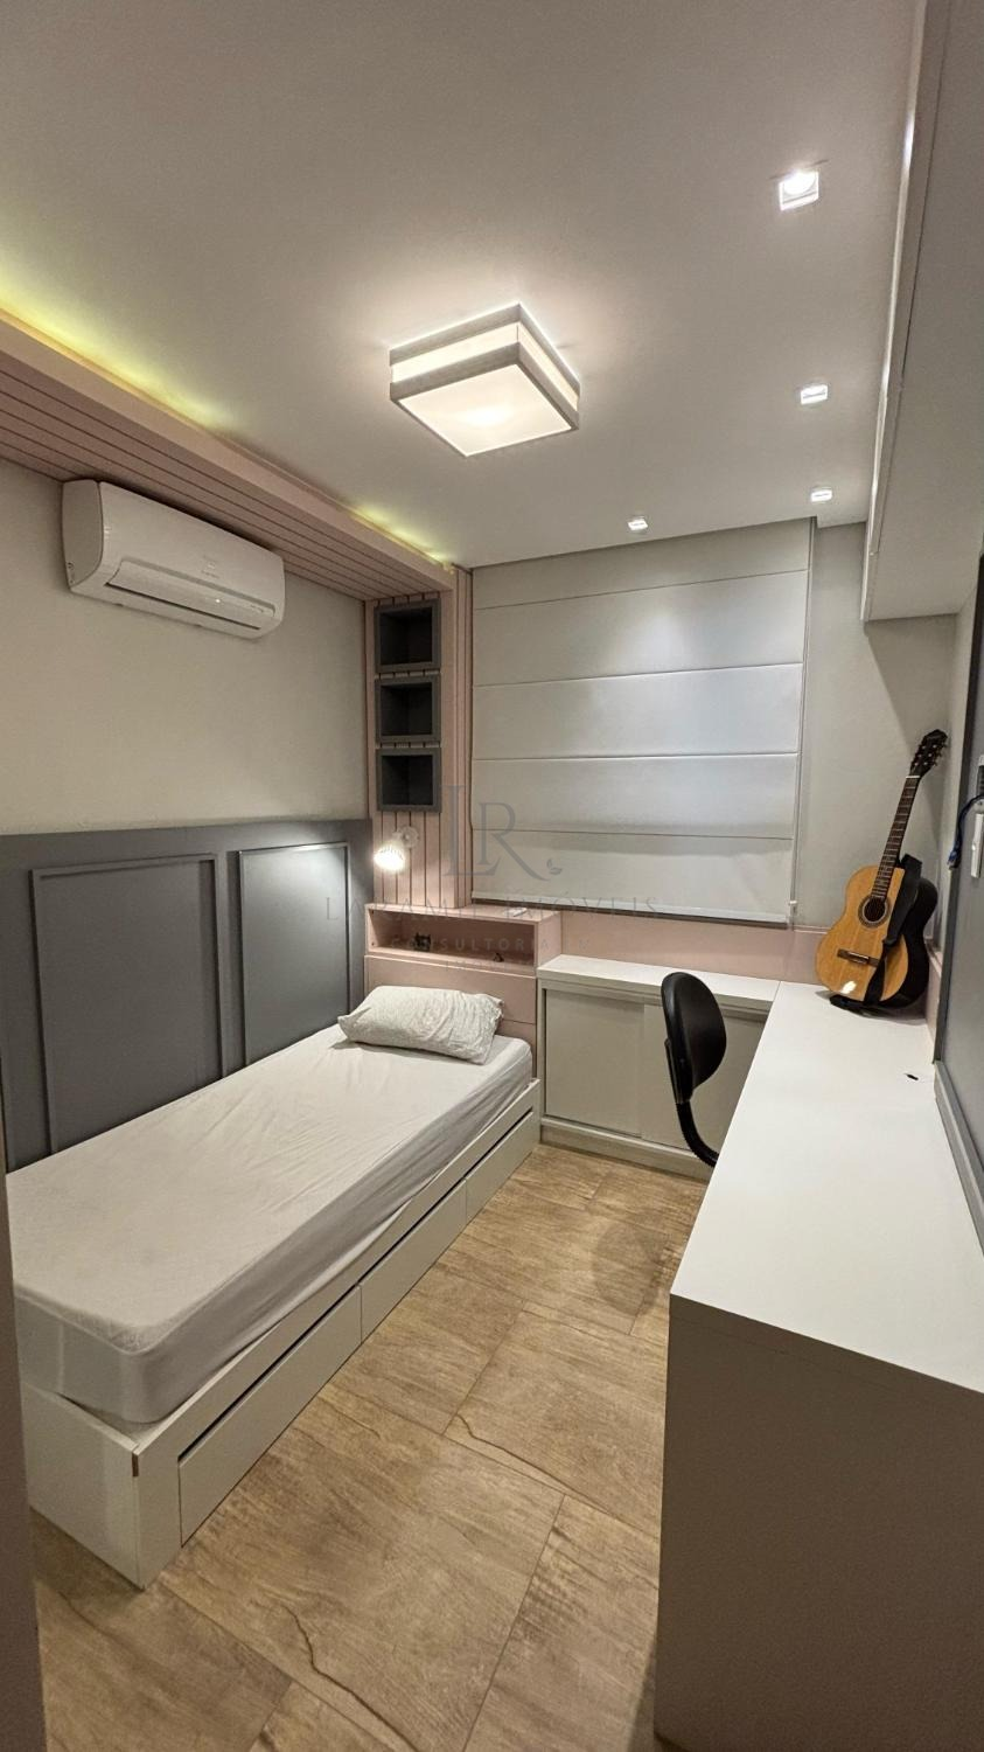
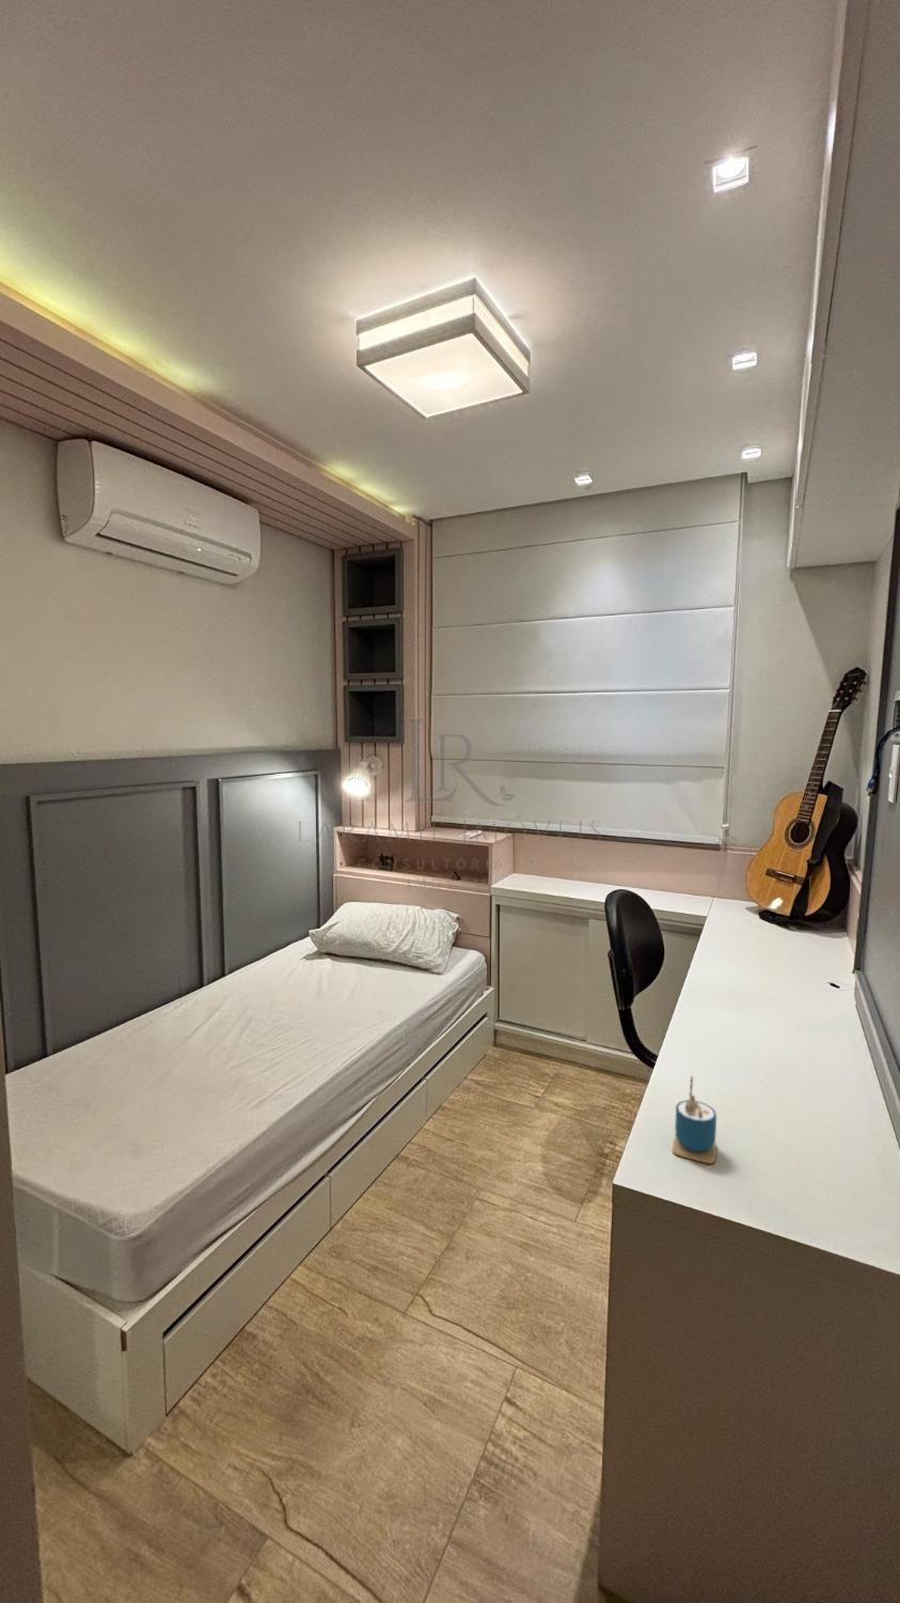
+ cup (695, 1115)
